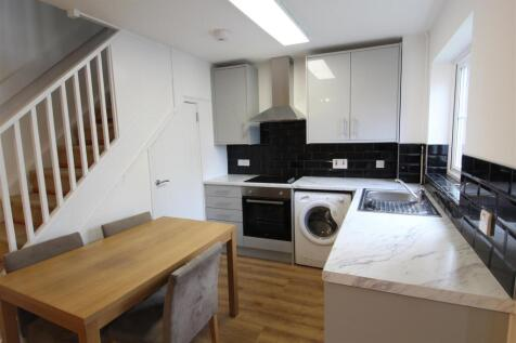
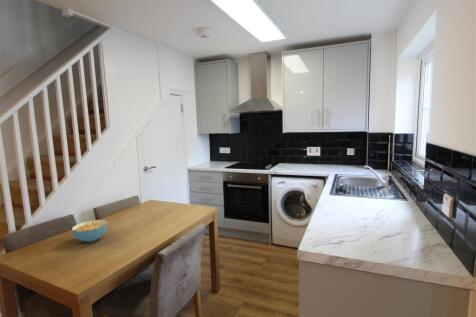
+ cereal bowl (90, 232)
